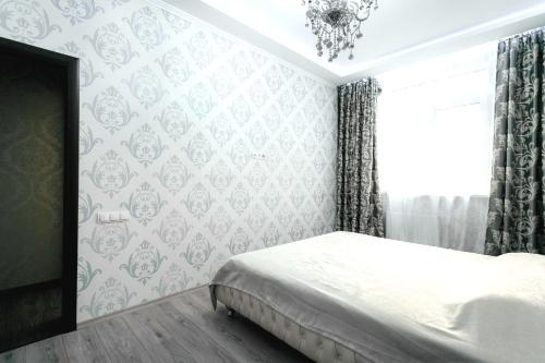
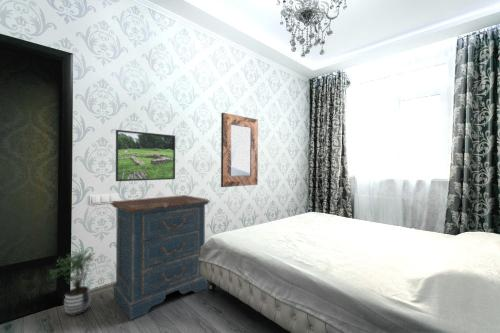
+ home mirror (240, 151)
+ dresser (162, 246)
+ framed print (147, 156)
+ potted plant (76, 282)
